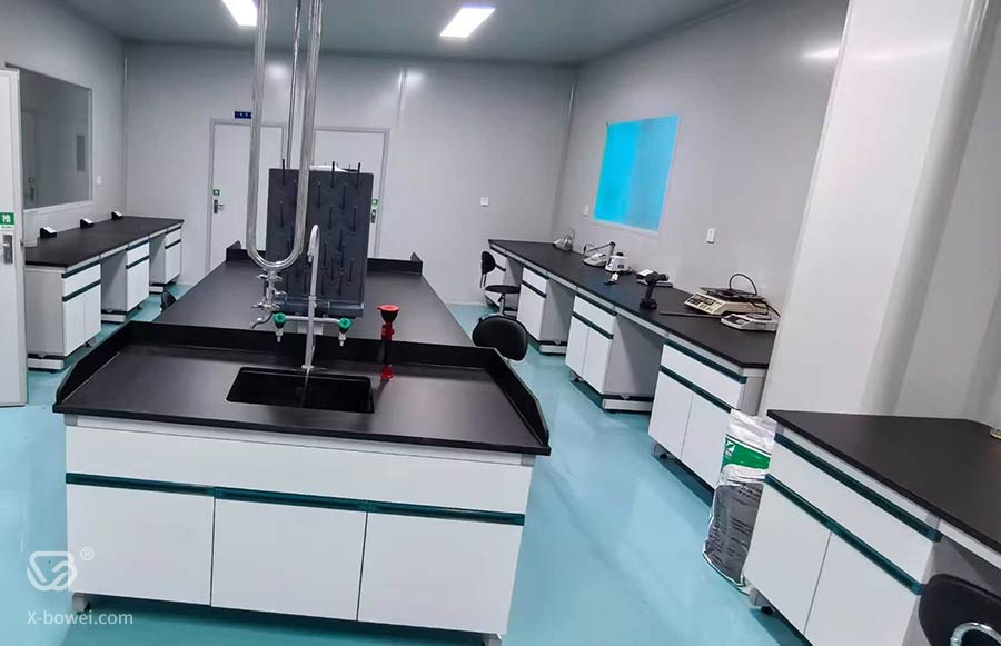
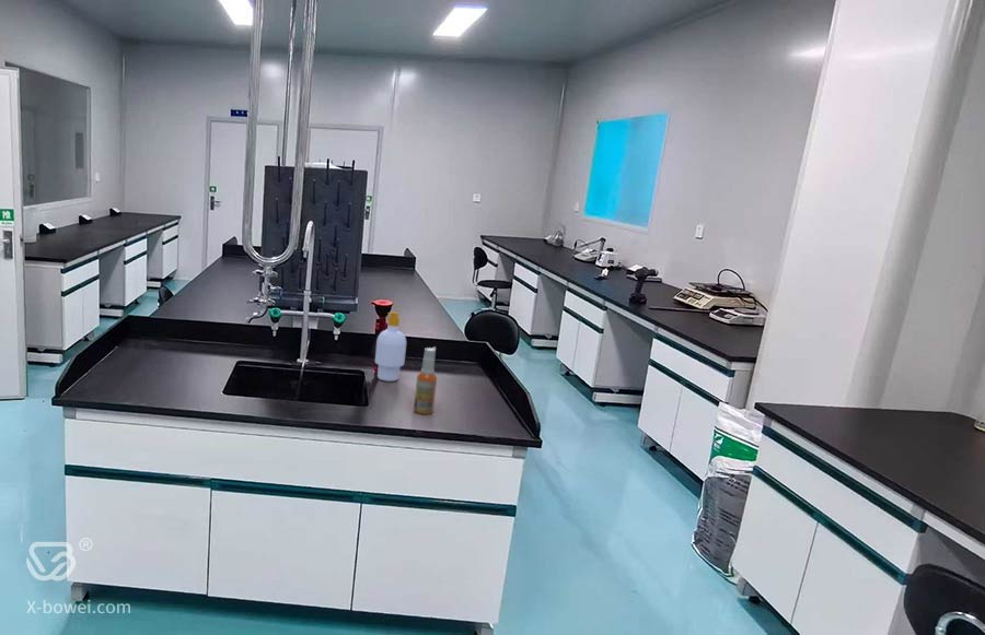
+ spray bottle (427, 379)
+ soap bottle (391, 345)
